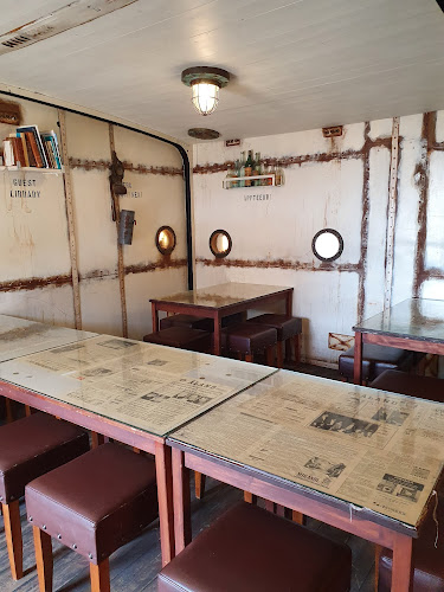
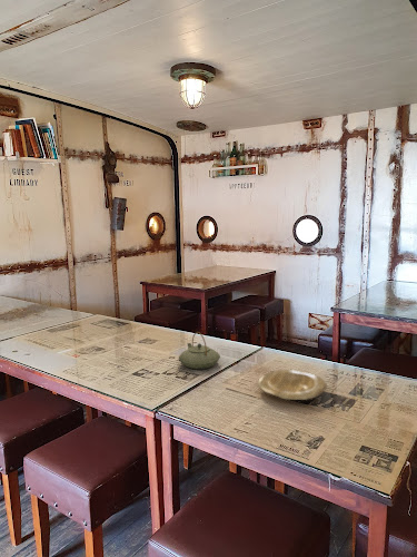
+ plate (290, 387)
+ teapot (198, 348)
